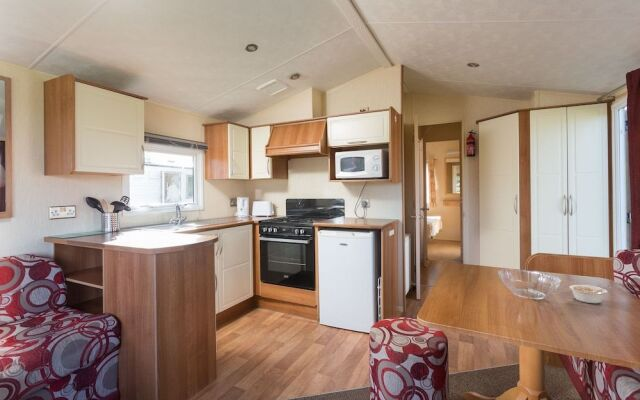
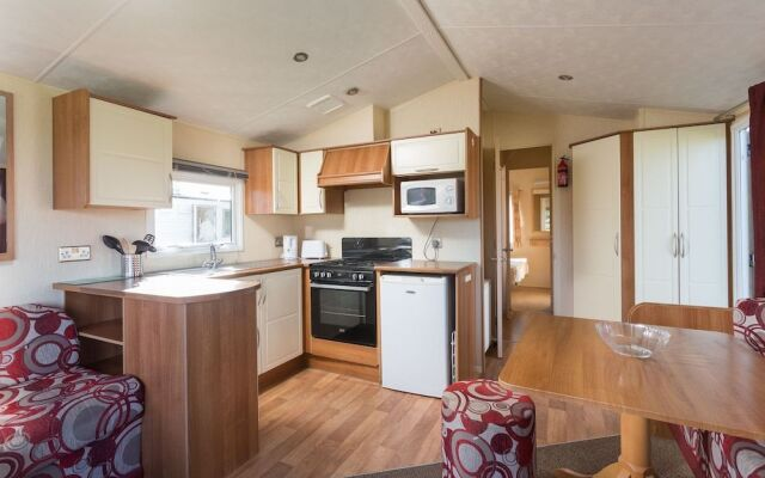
- legume (588, 293)
